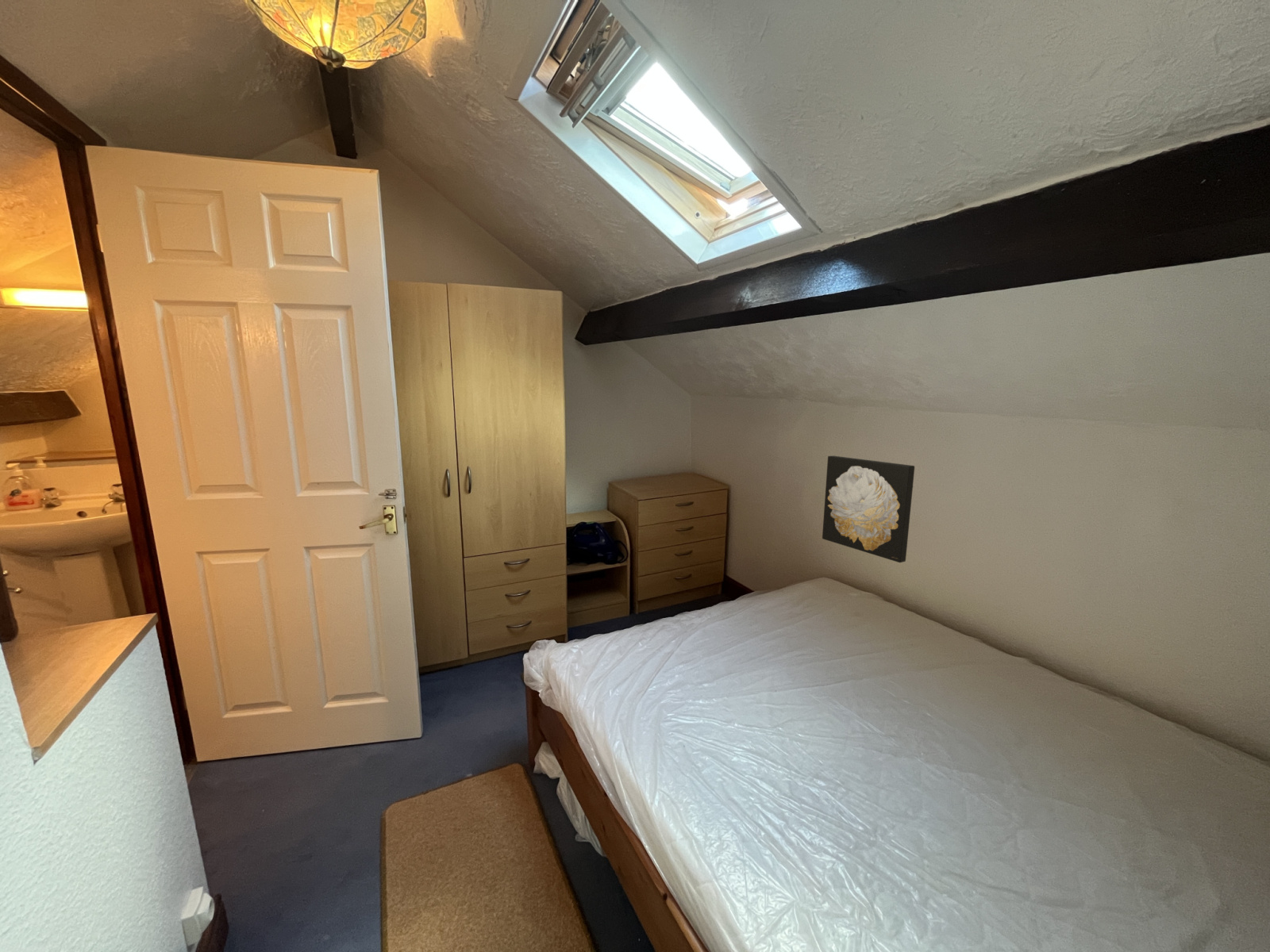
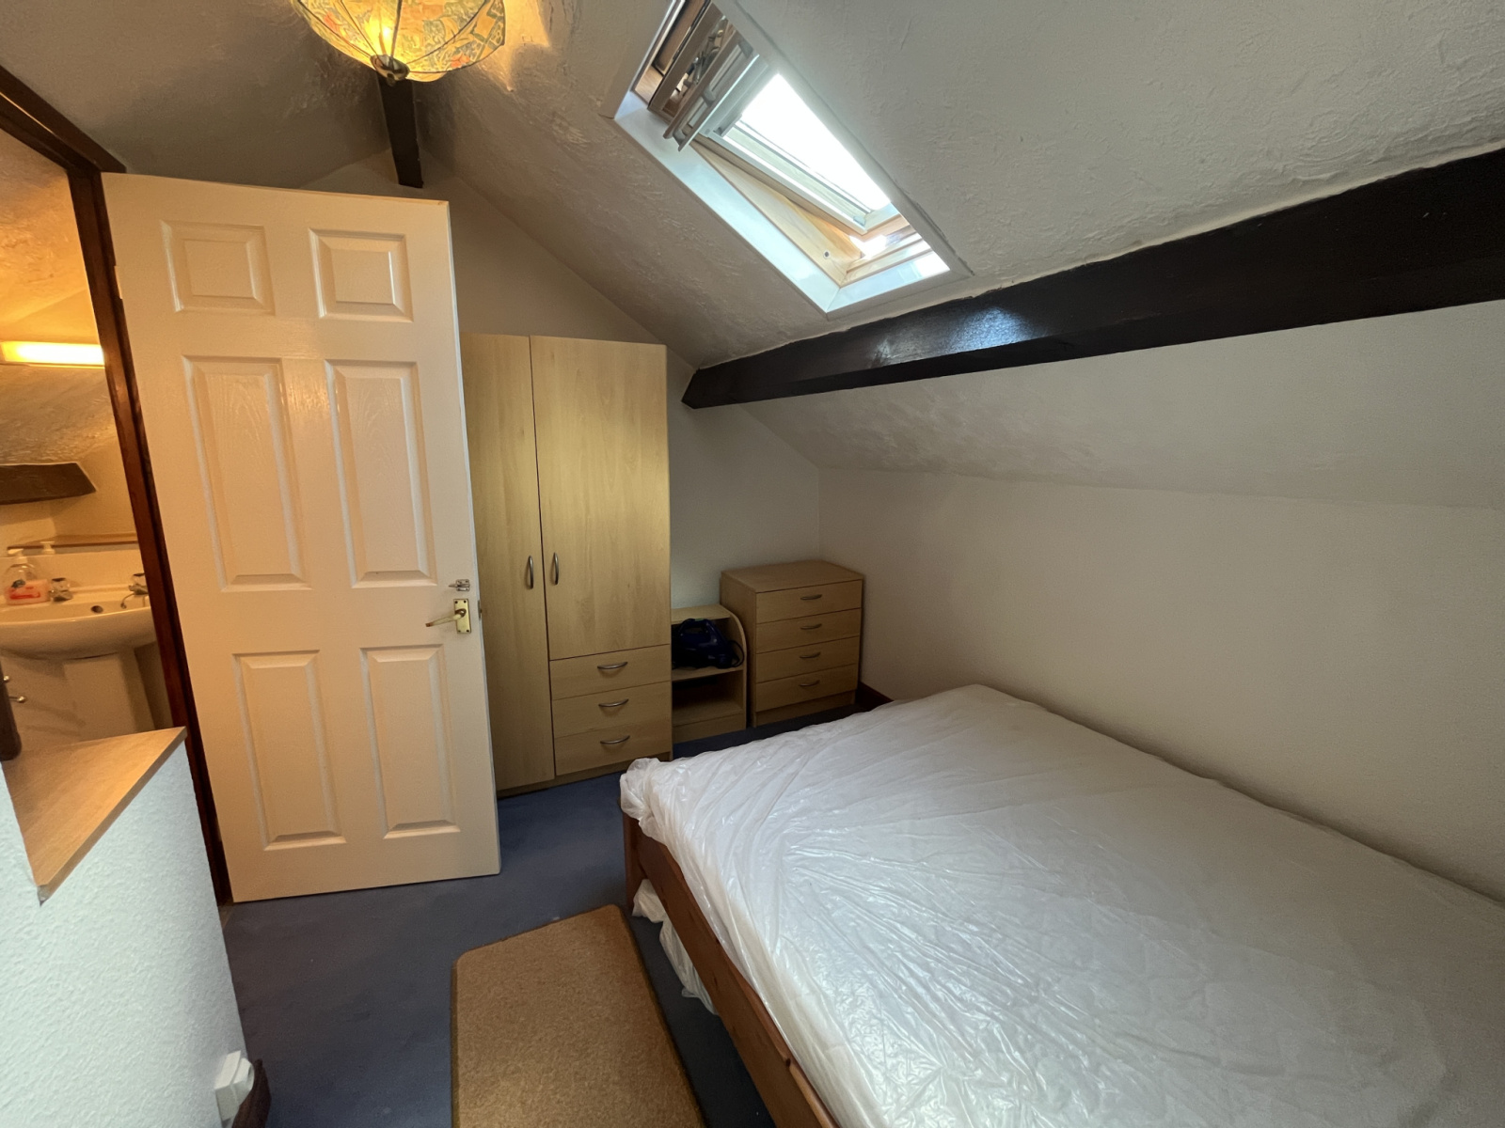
- wall art (864, 505)
